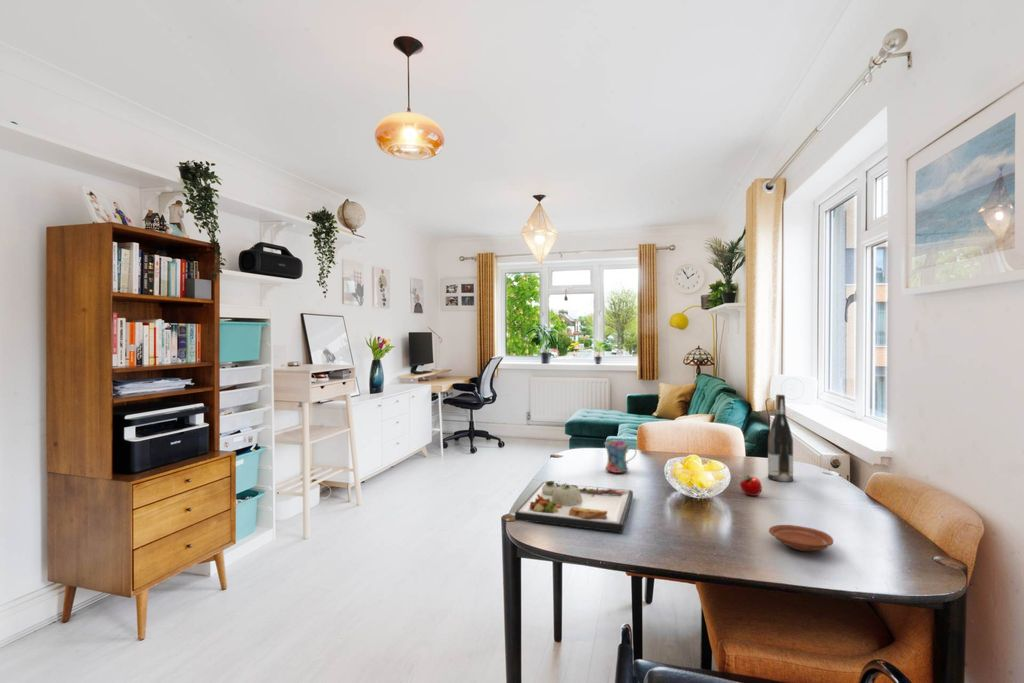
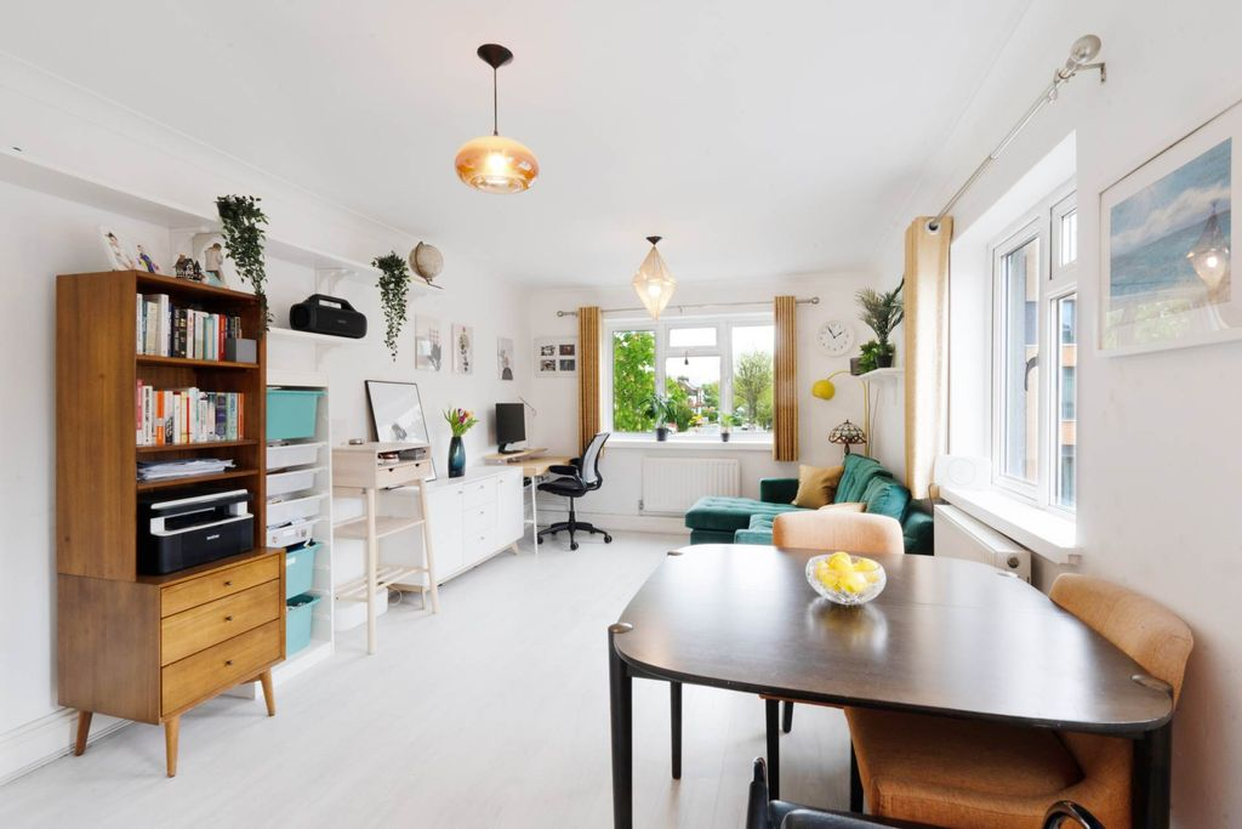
- wine bottle (780, 436)
- apple (749, 485)
- plate (800, 539)
- dinner plate (577, 496)
- mug (620, 457)
